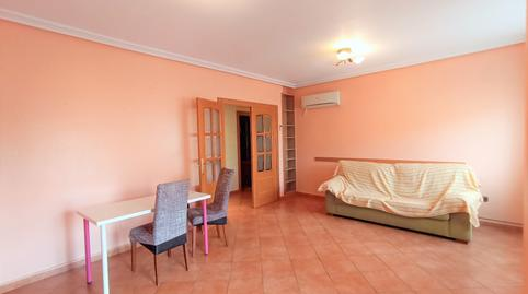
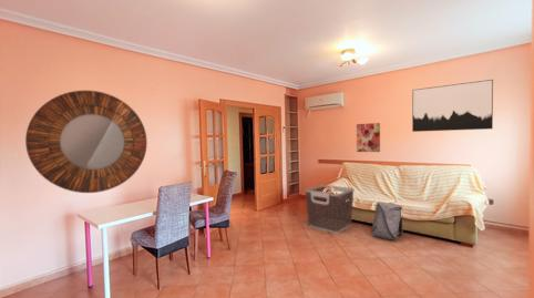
+ wall art (449, 107)
+ clothes hamper (329, 206)
+ wall art (368, 137)
+ home mirror (94, 142)
+ backpack (388, 219)
